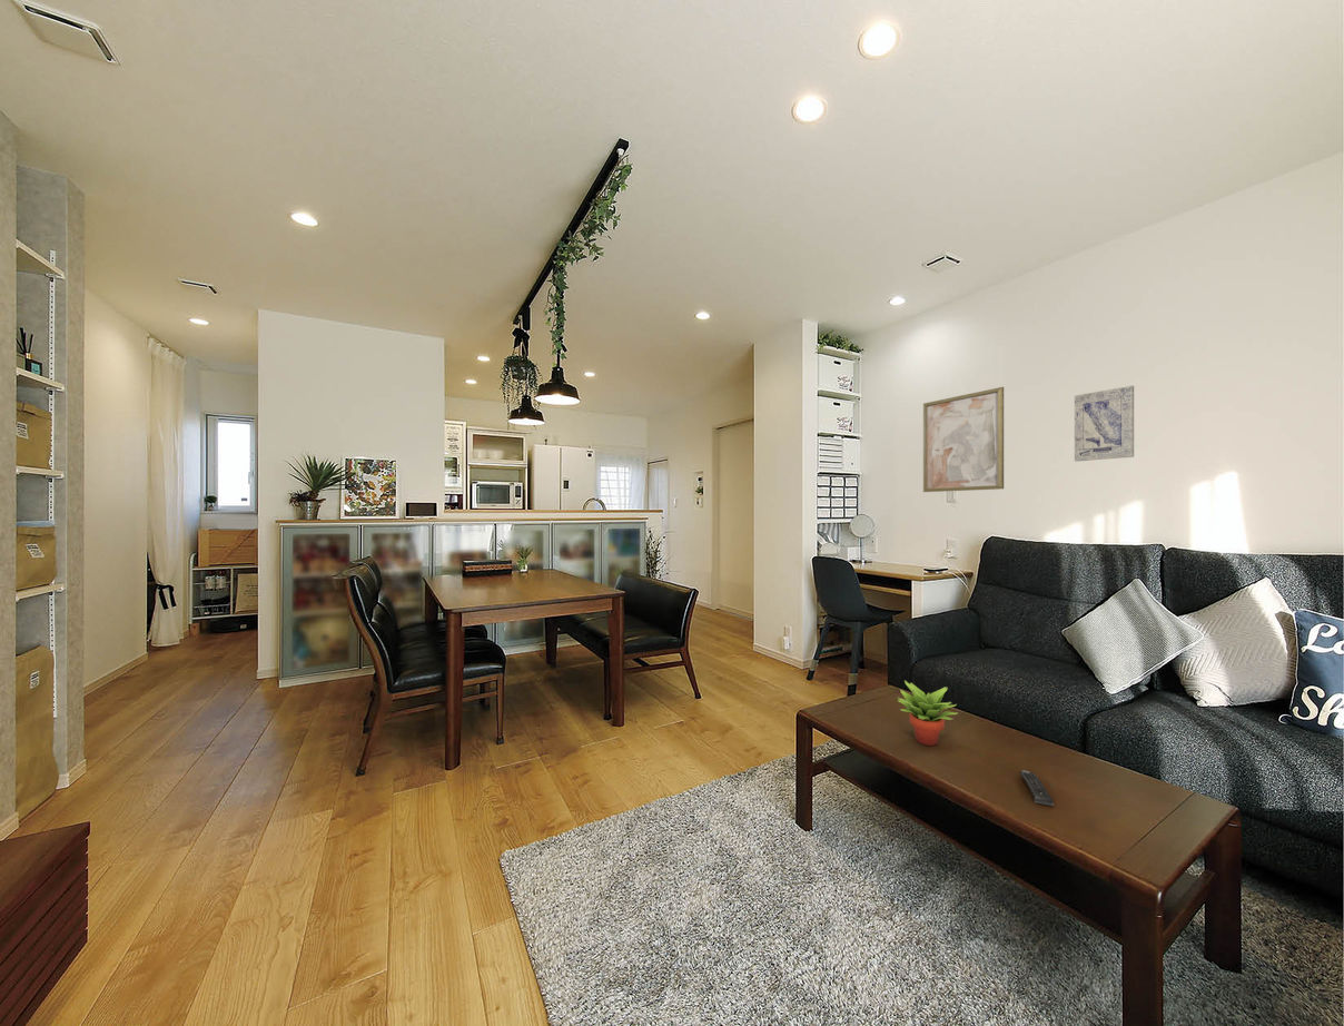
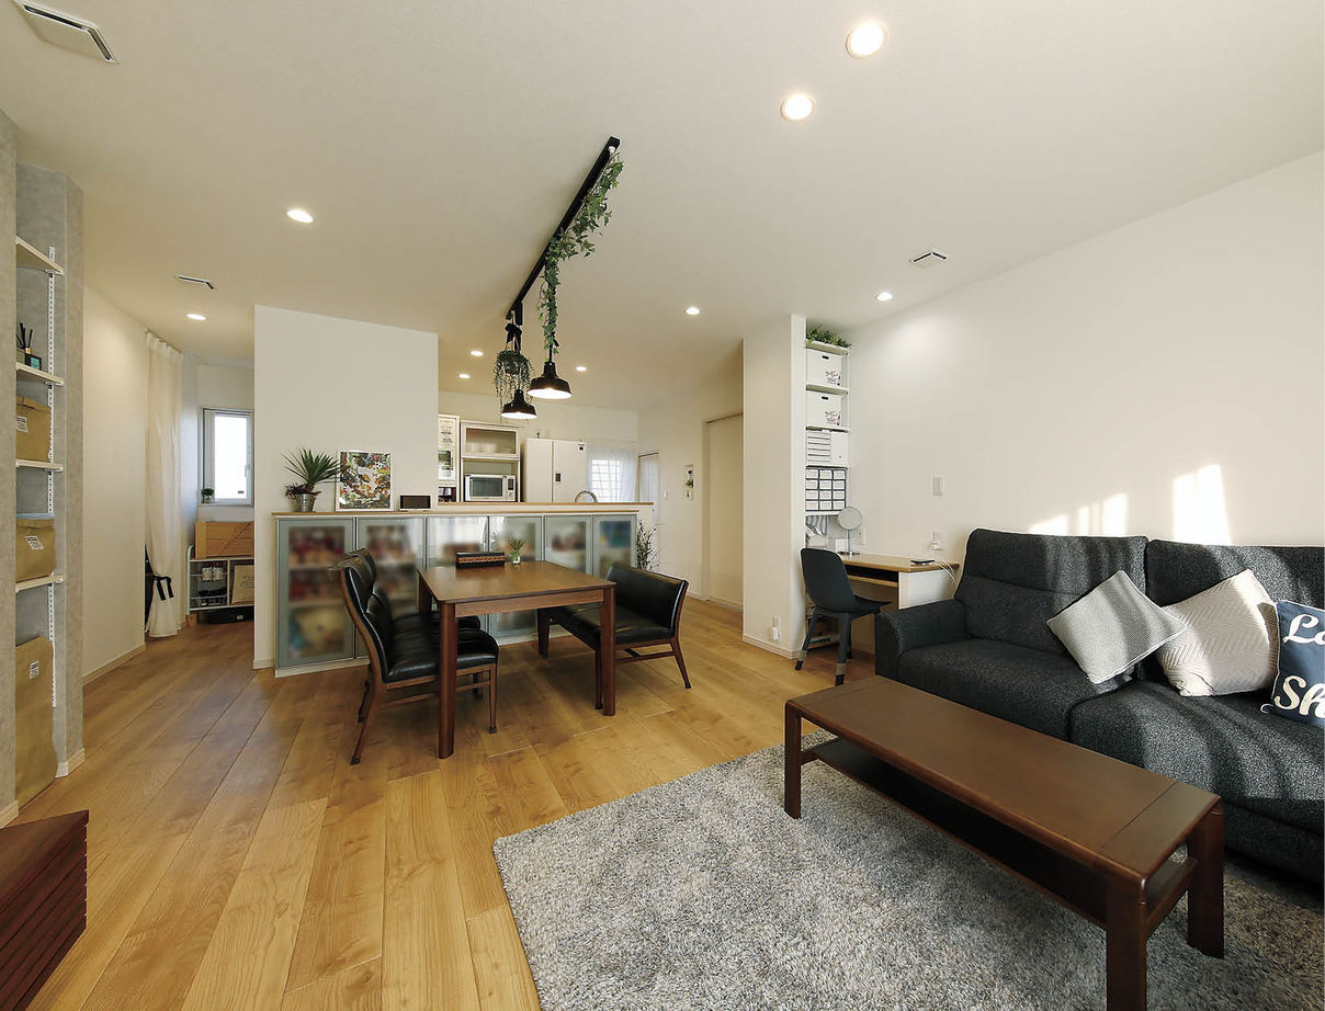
- remote control (1034, 785)
- succulent plant (925, 712)
- wall art (1103, 424)
- wall art (960, 443)
